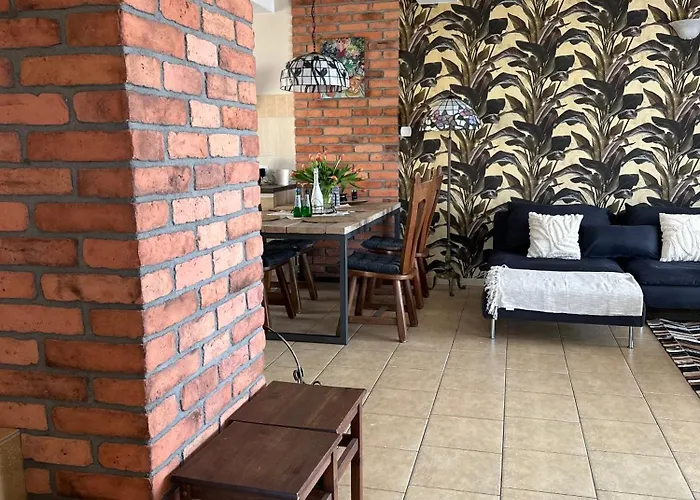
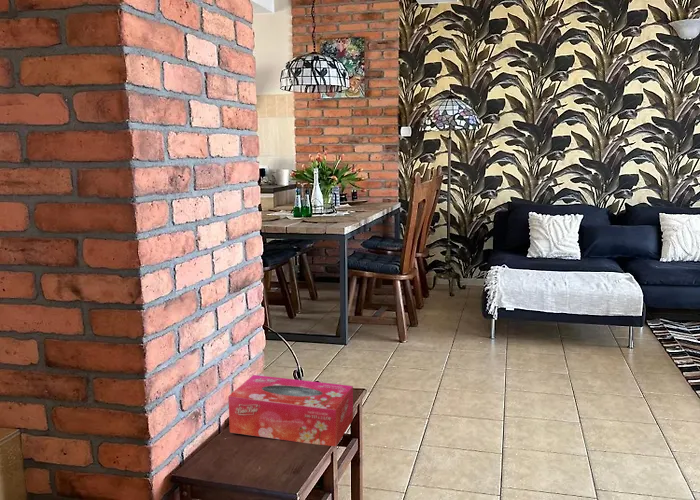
+ tissue box (292, 408)
